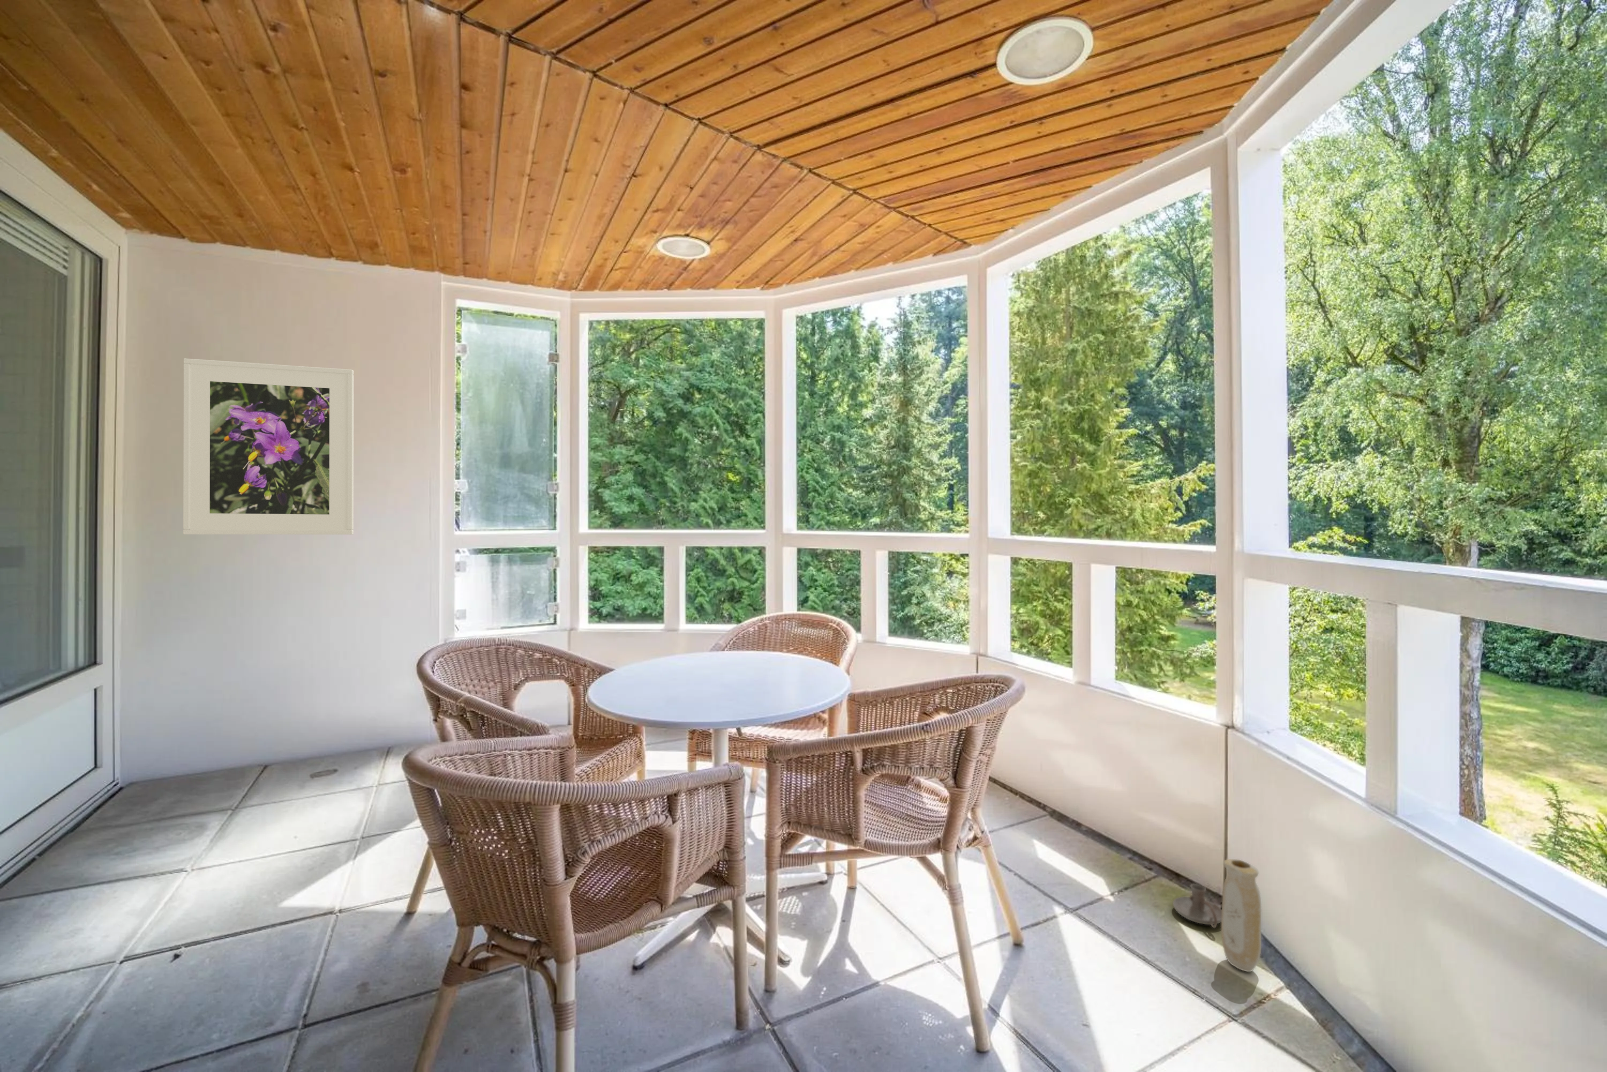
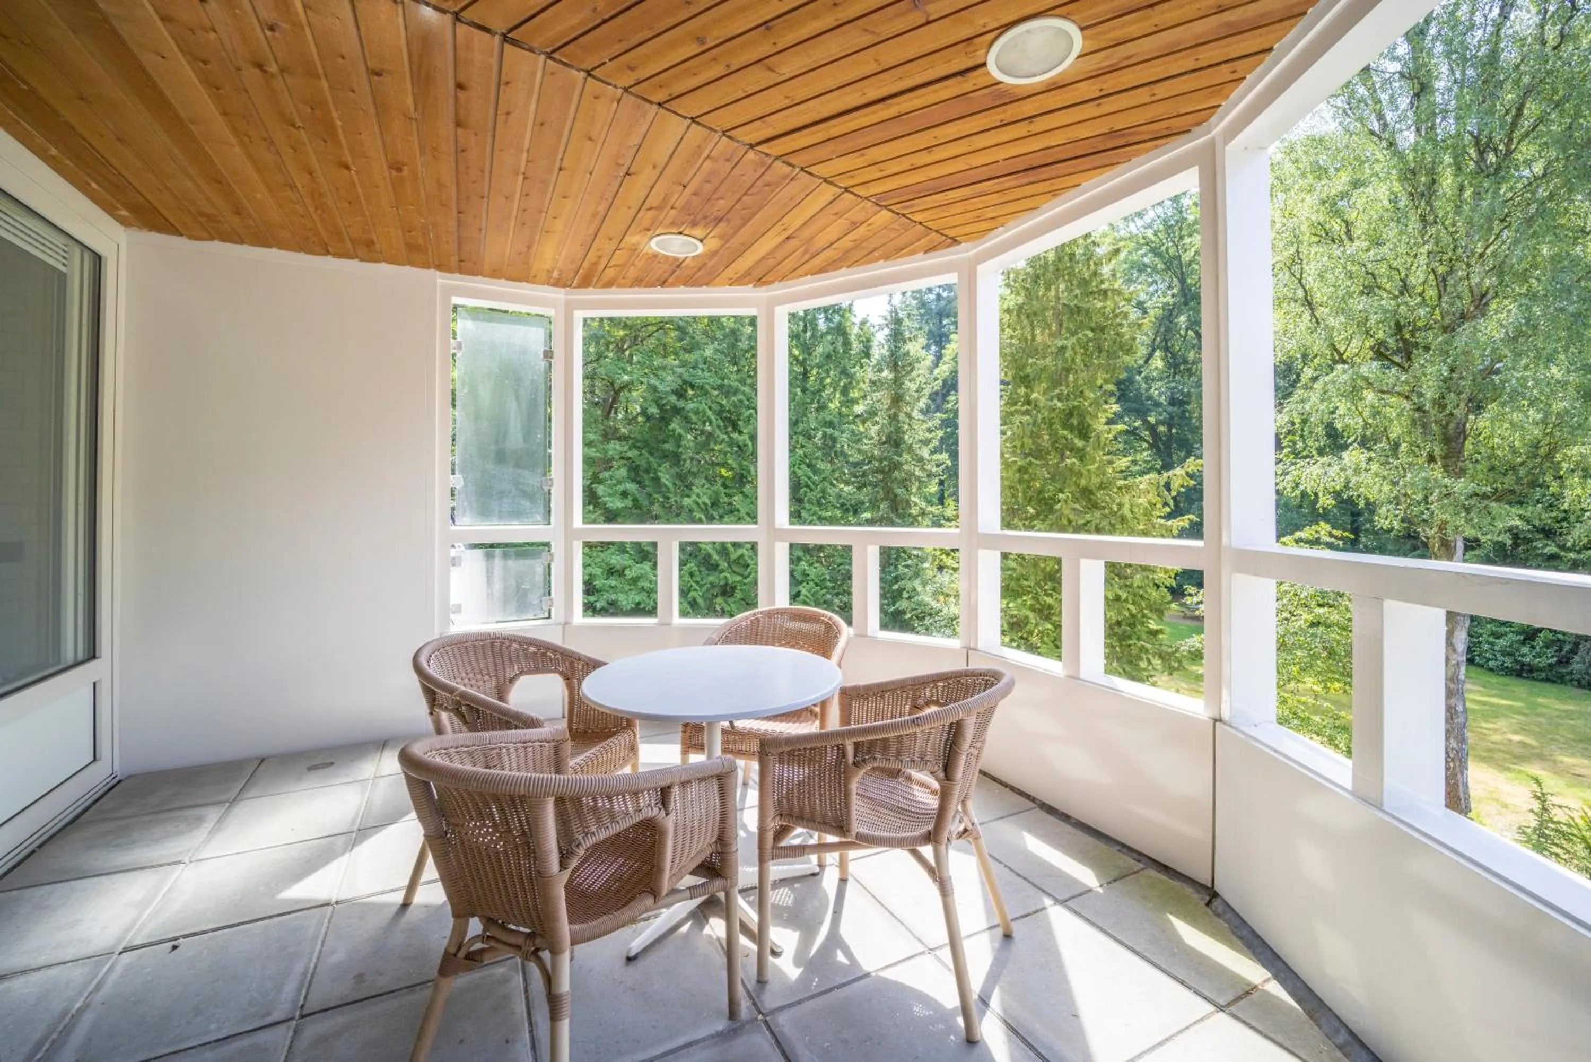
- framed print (272, 449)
- vase (1241, 914)
- candle holder (1201, 904)
